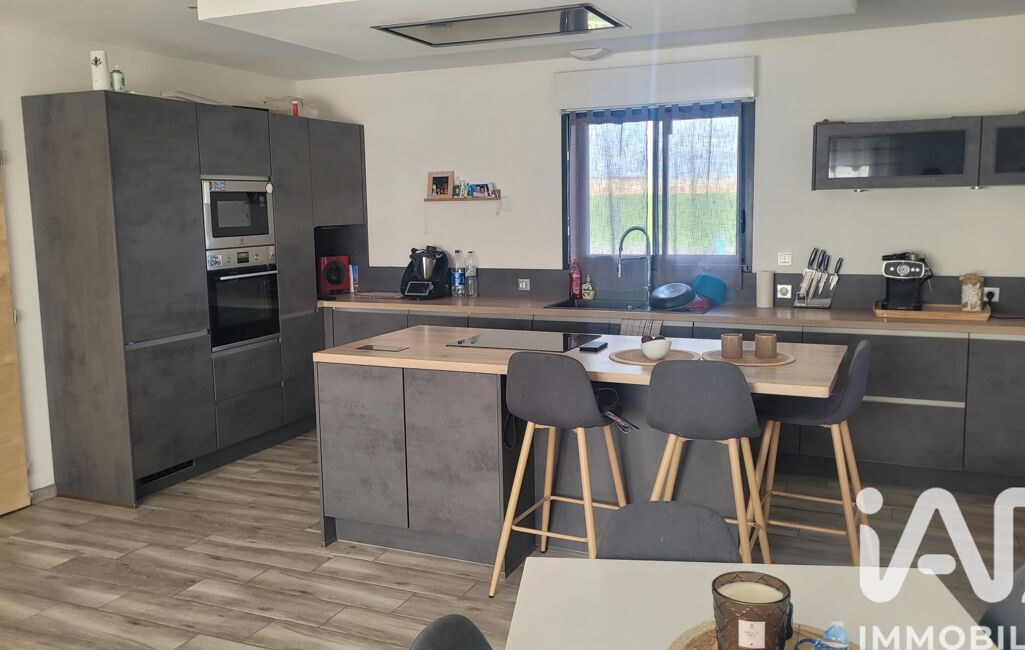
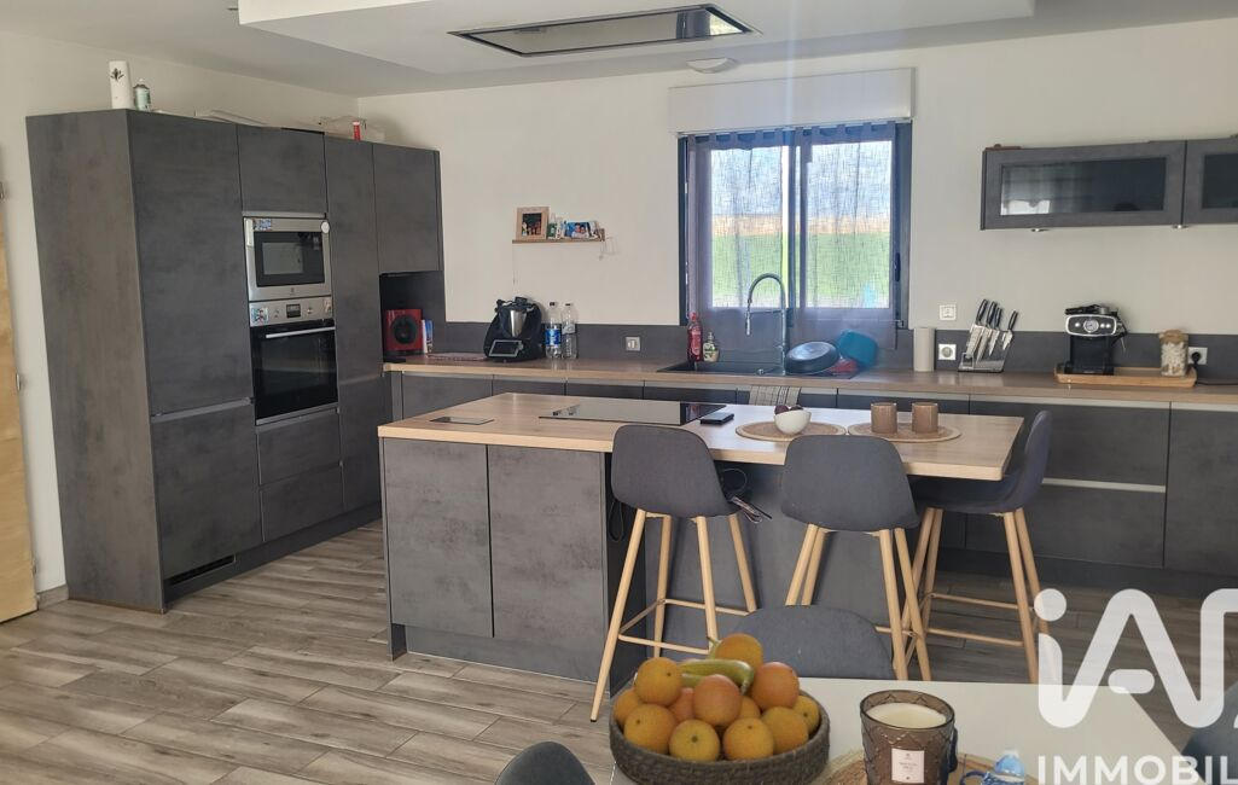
+ fruit bowl (717, 699)
